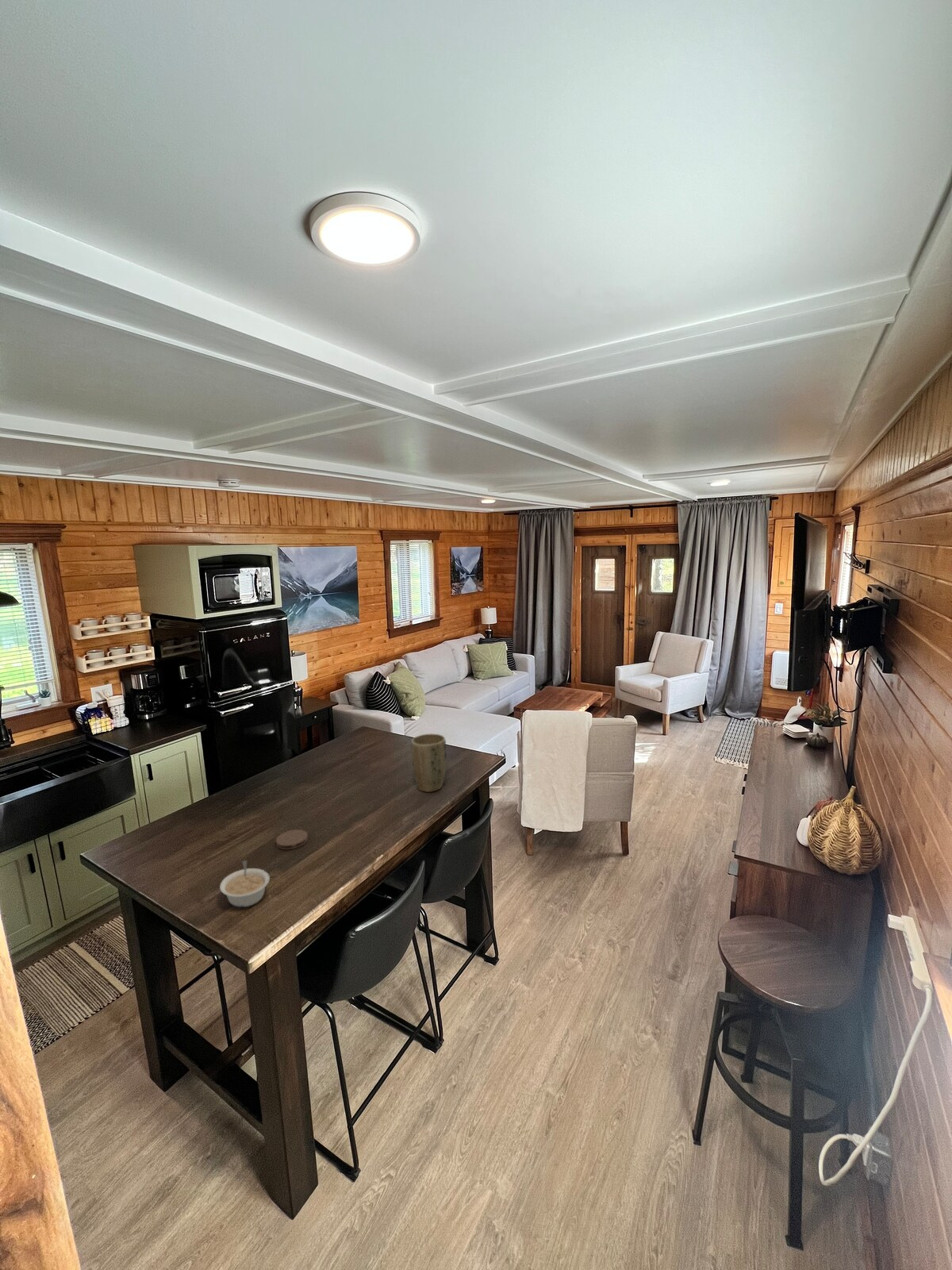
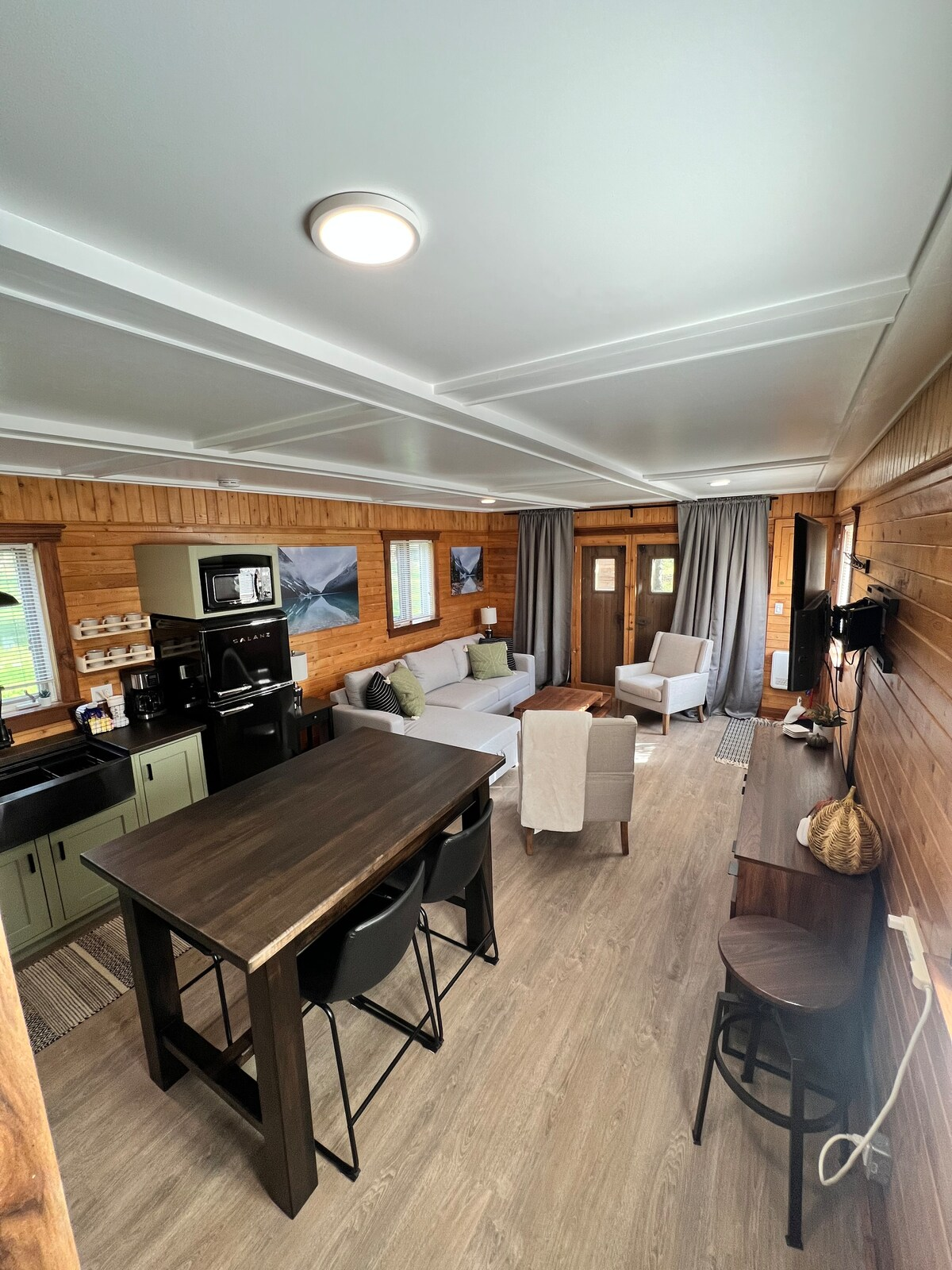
- legume (244, 887)
- plant pot (429, 763)
- coaster (292, 839)
